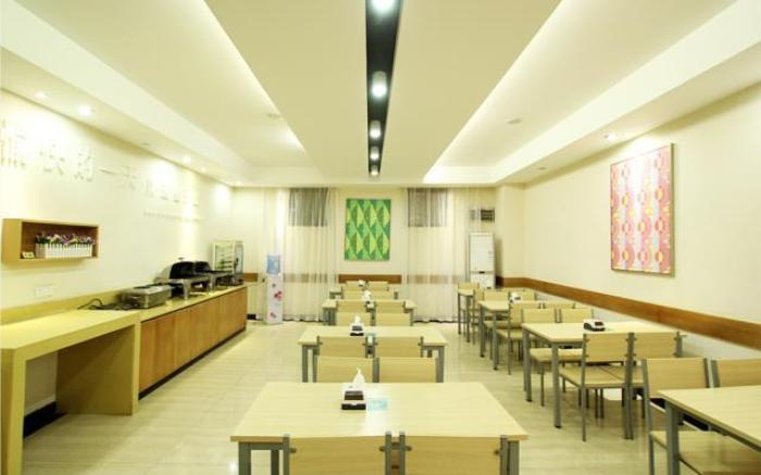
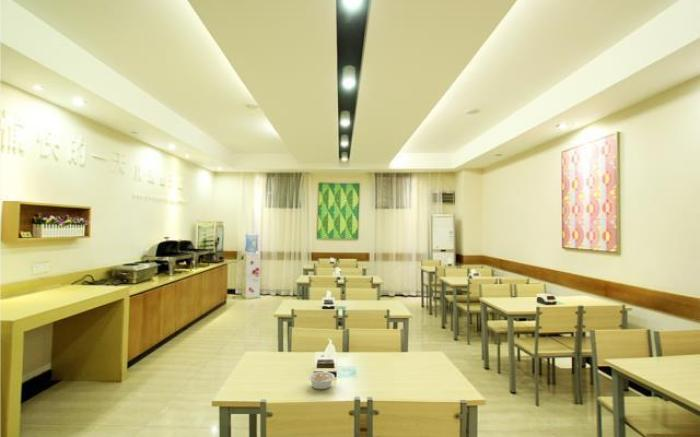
+ legume (322, 380)
